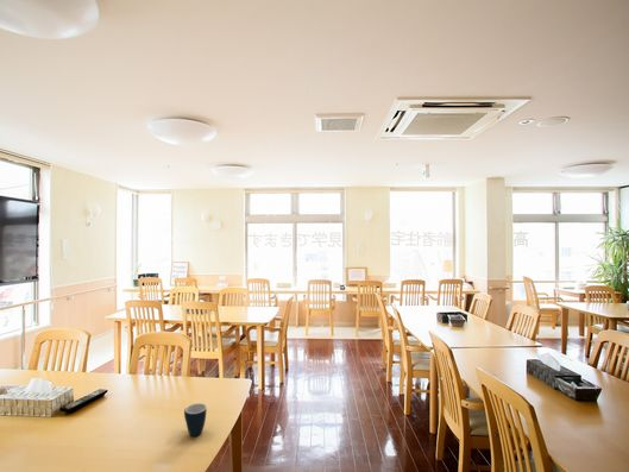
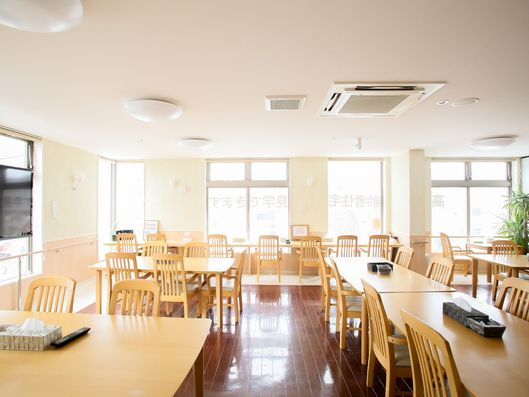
- mug (193, 418)
